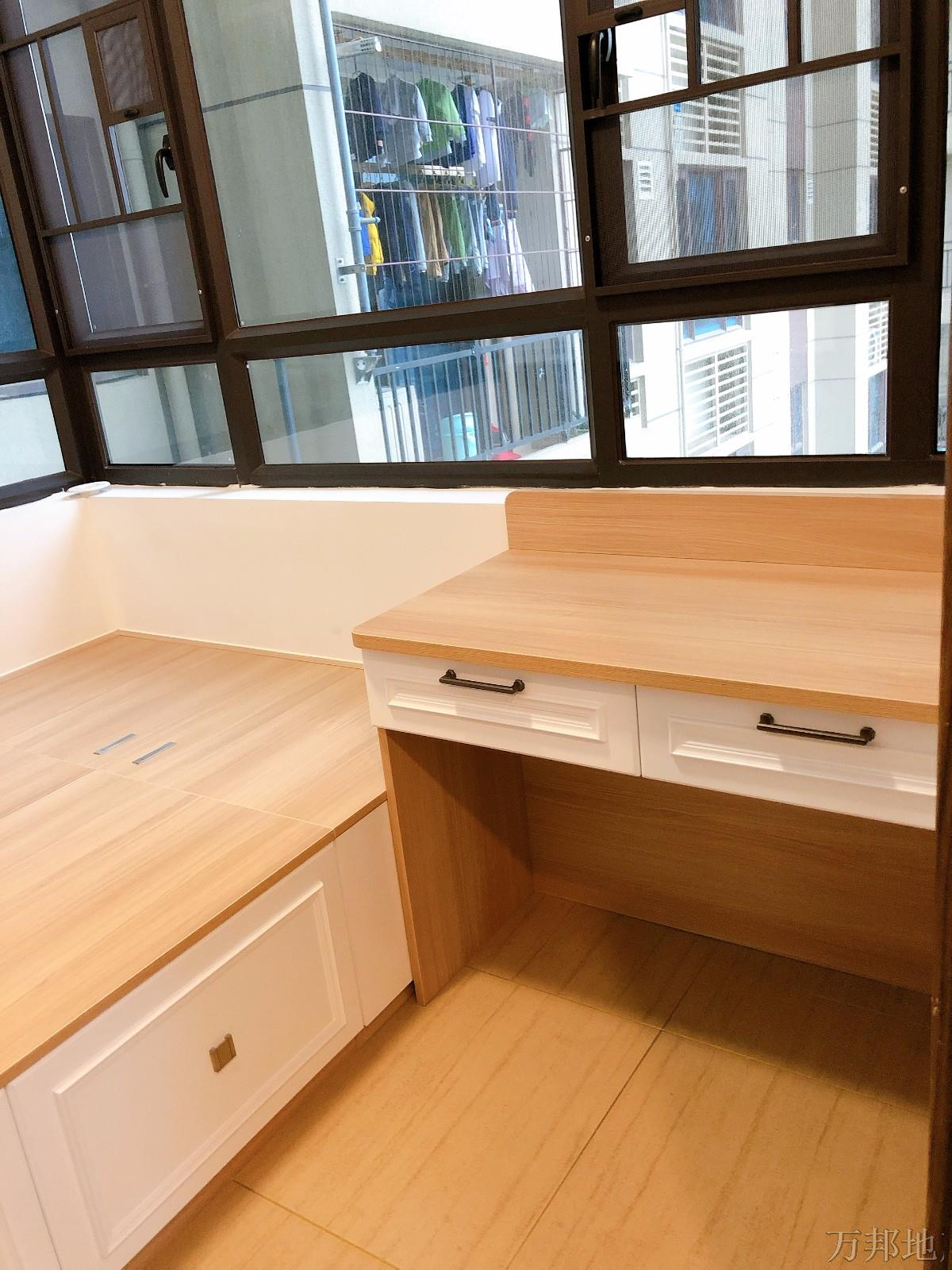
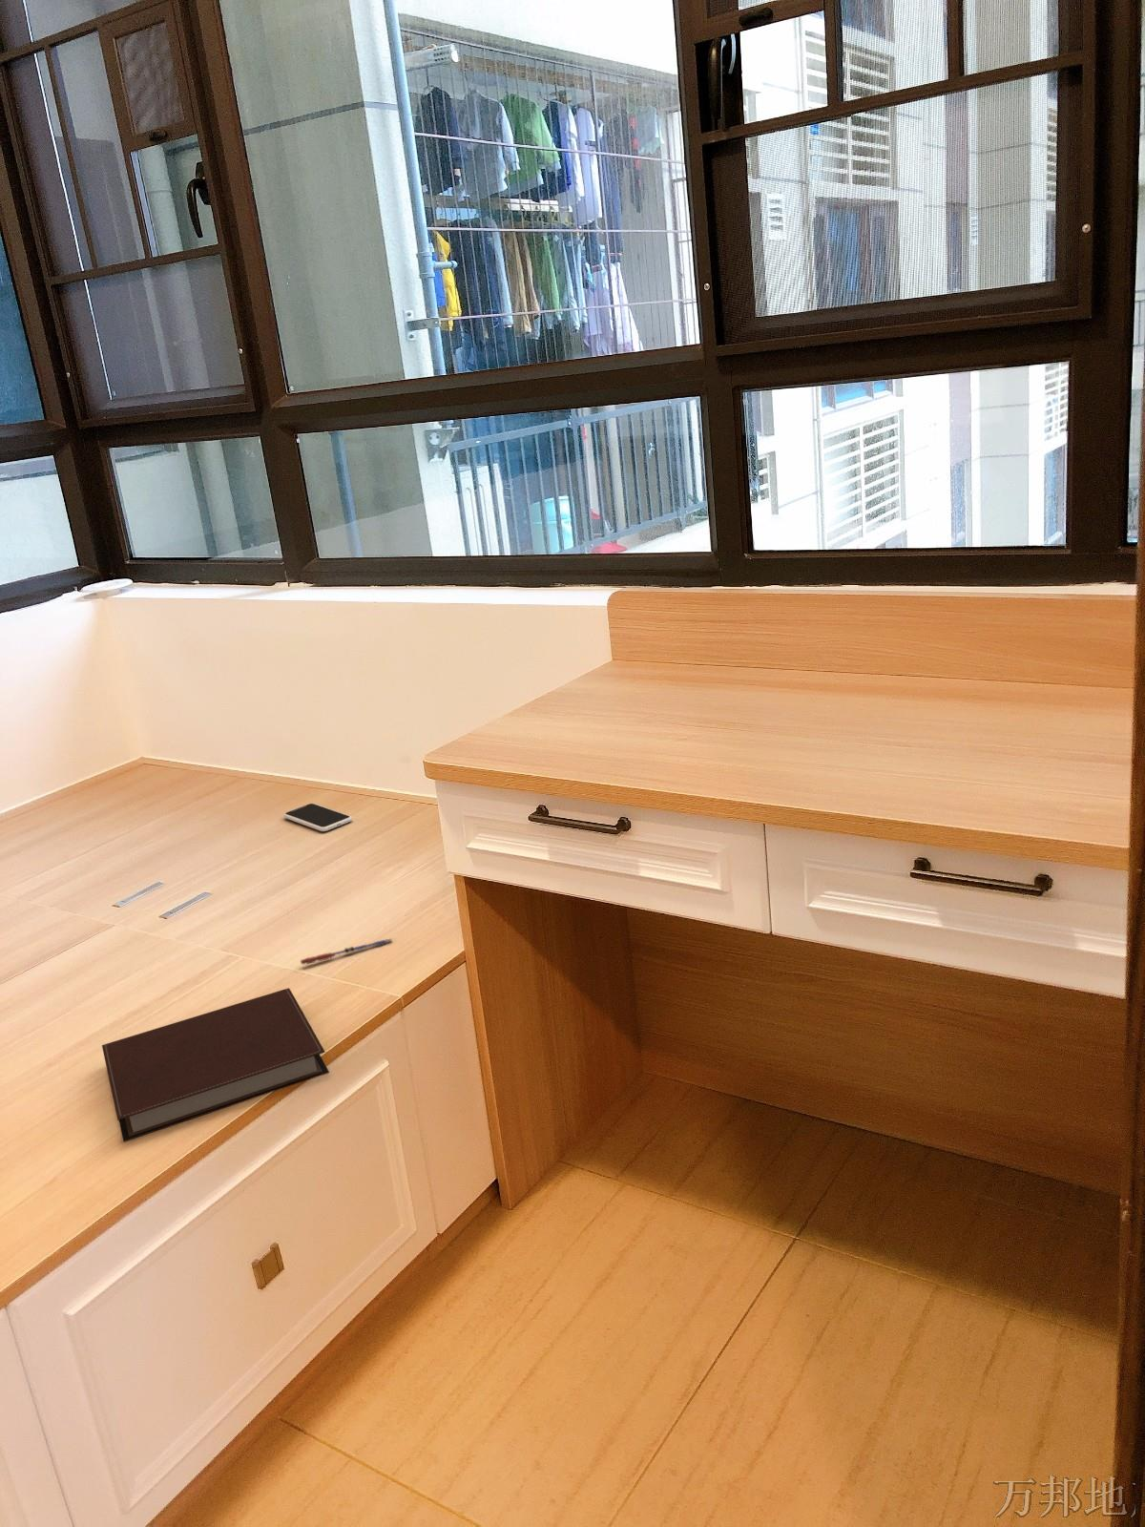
+ notebook (212, 1057)
+ pen (346, 950)
+ smartphone (316, 816)
